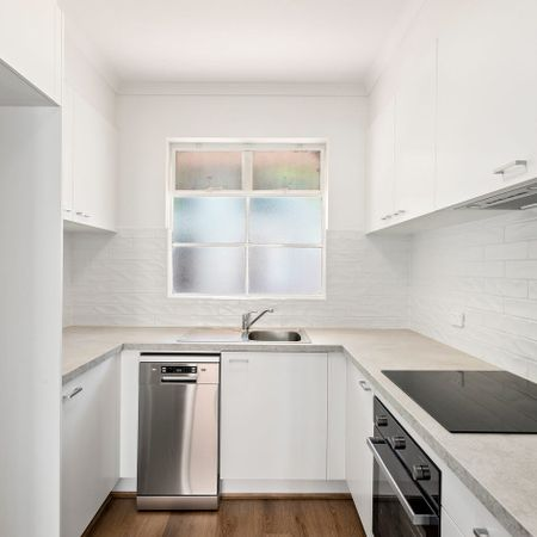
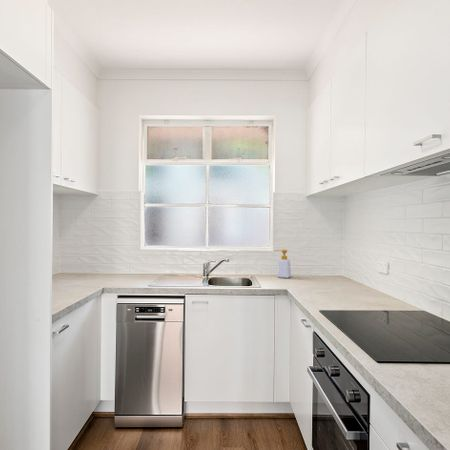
+ soap bottle (281, 263)
